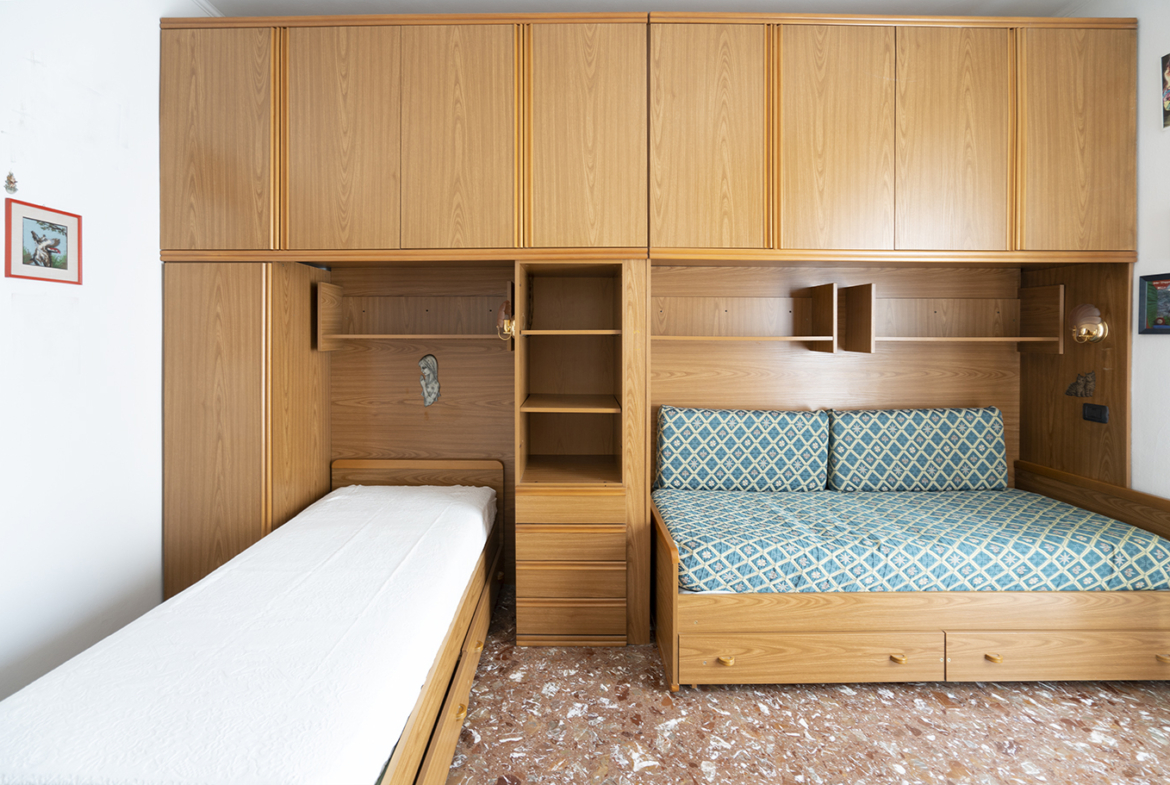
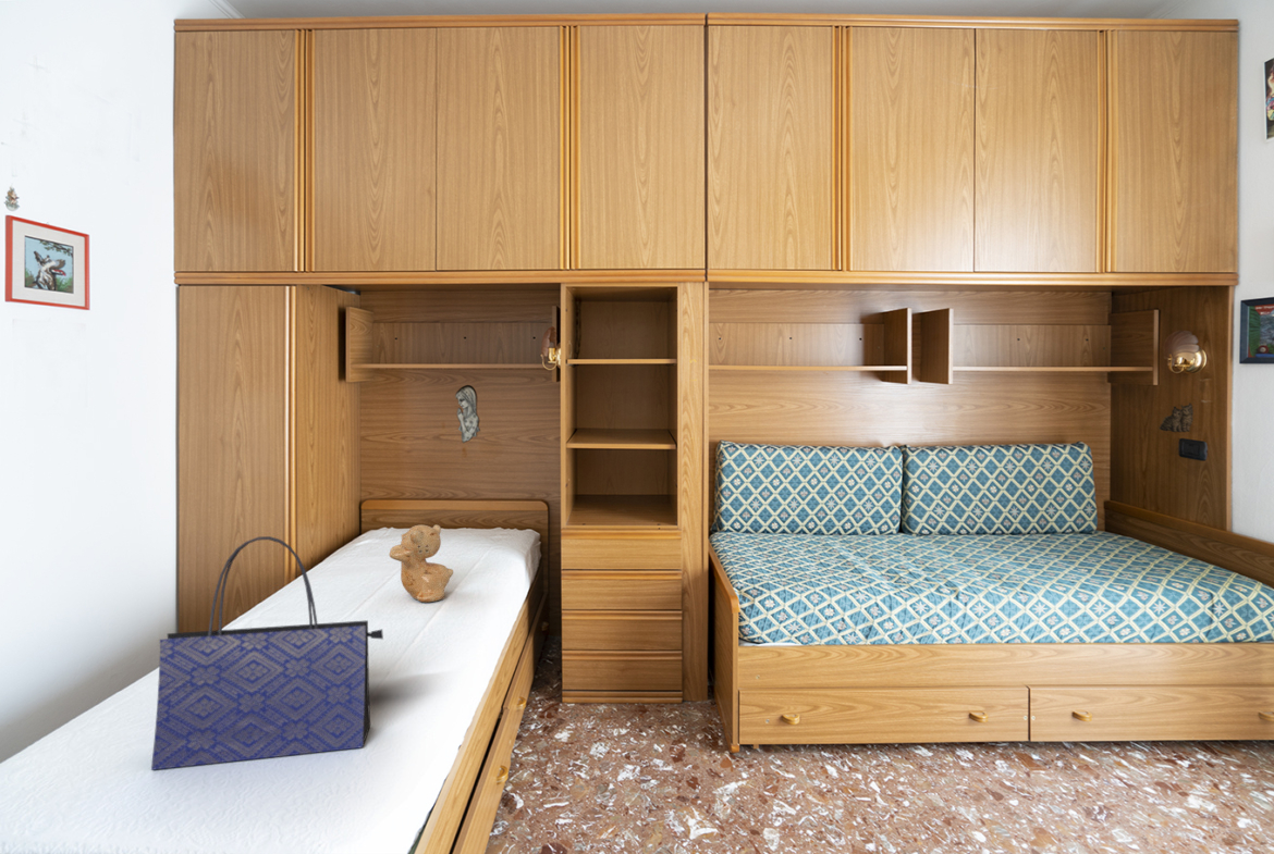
+ teddy bear (421, 560)
+ tote bag (275, 641)
